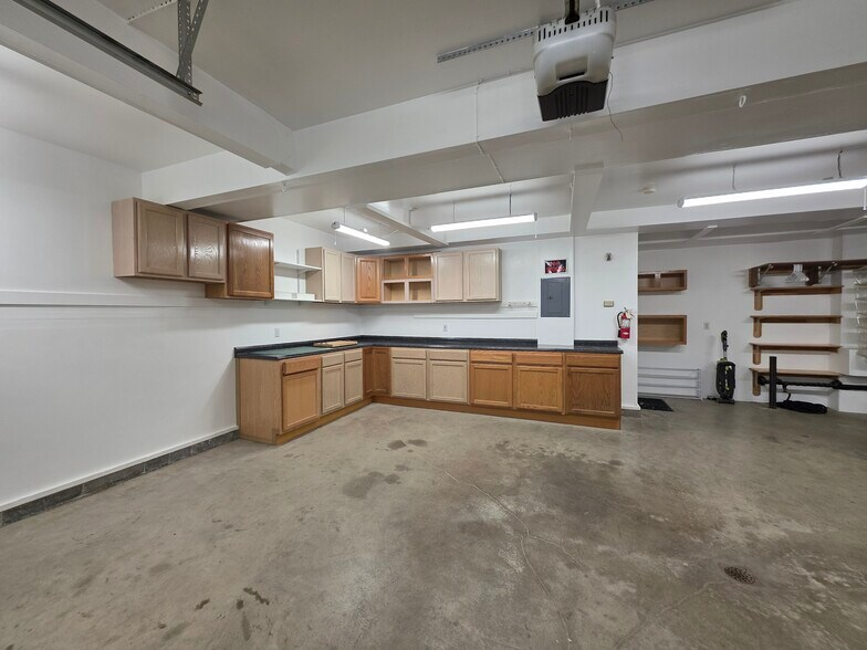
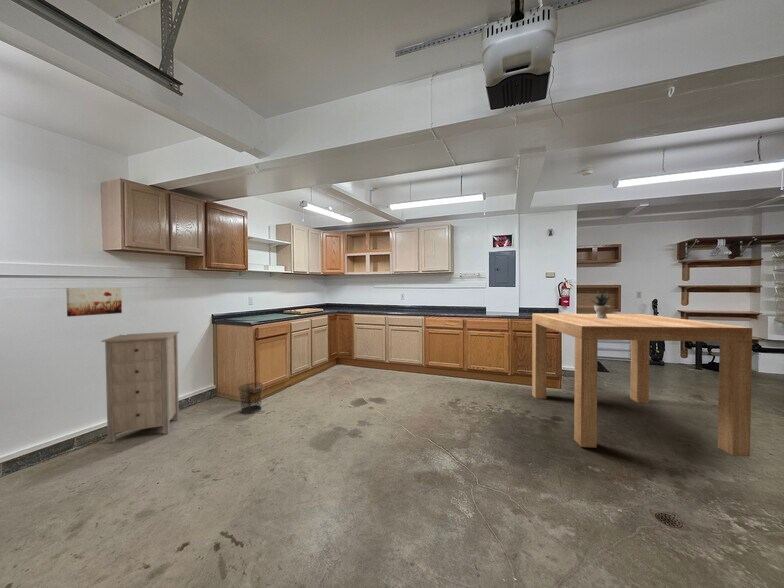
+ table (631, 369)
+ storage cabinet (144, 383)
+ wall art (95, 301)
+ potted plant (603, 304)
+ waste bin (251, 397)
